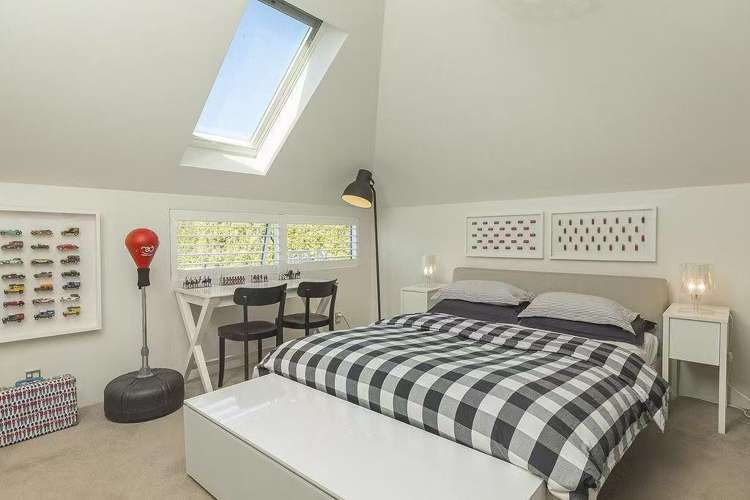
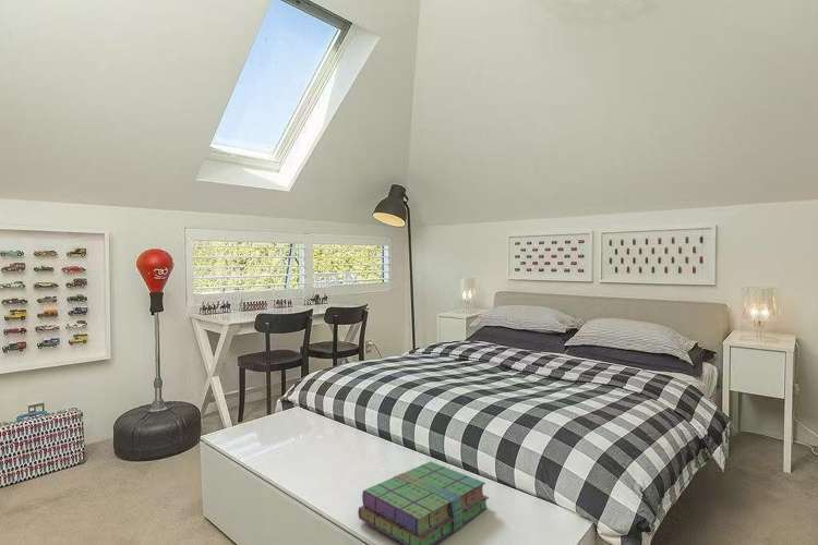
+ stack of books (424, 499)
